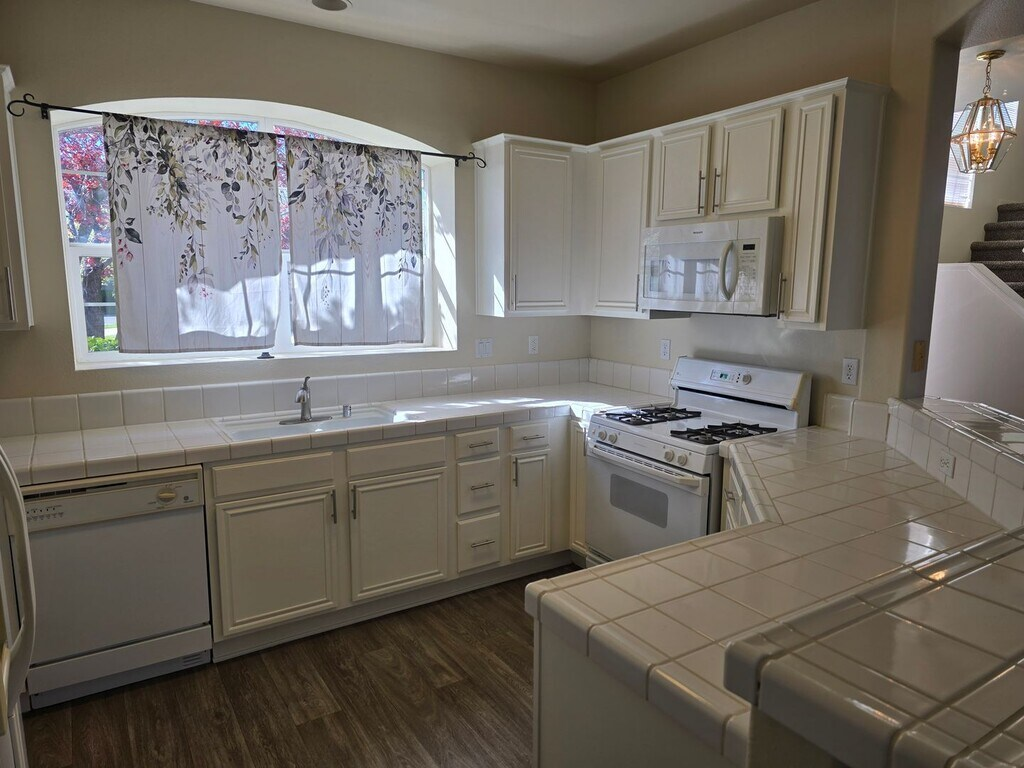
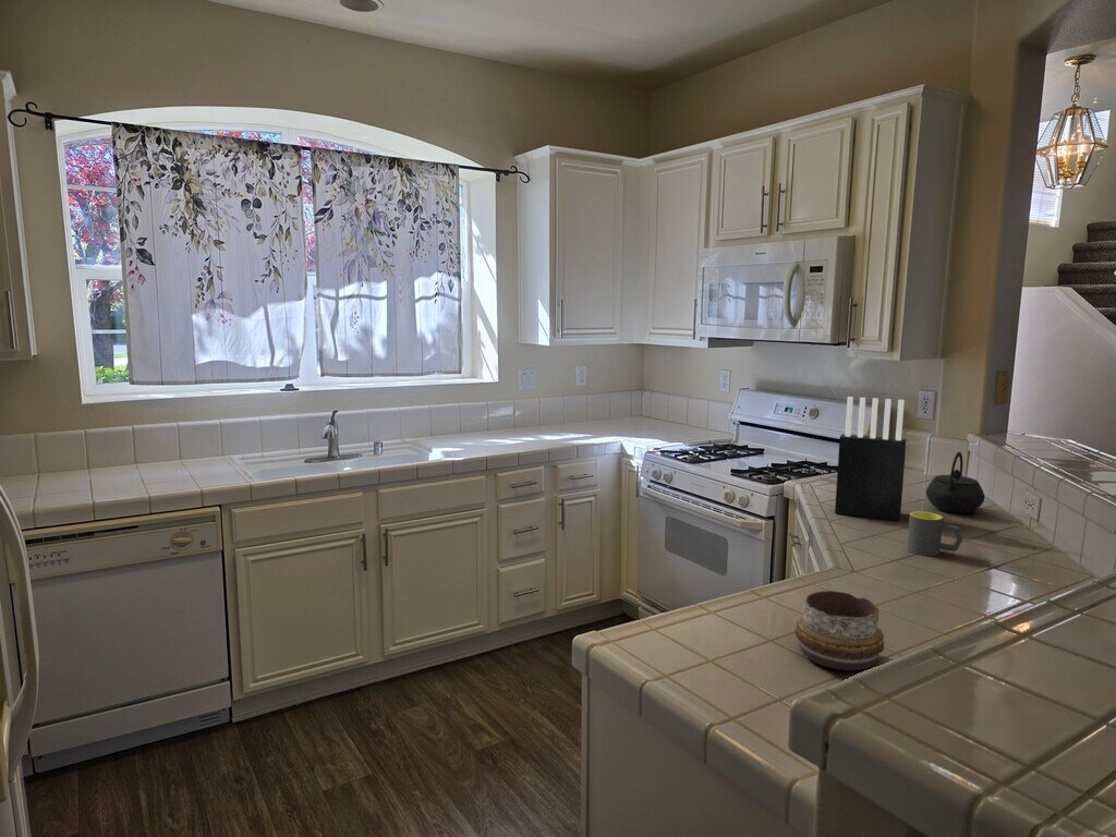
+ decorative bowl (839, 630)
+ knife block (872, 454)
+ kettle (956, 480)
+ mug (934, 535)
